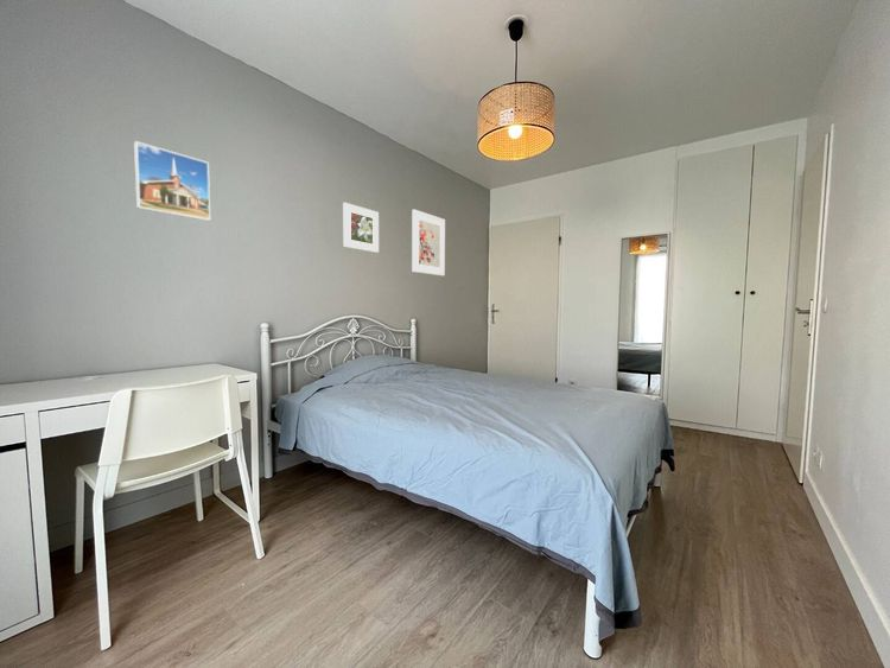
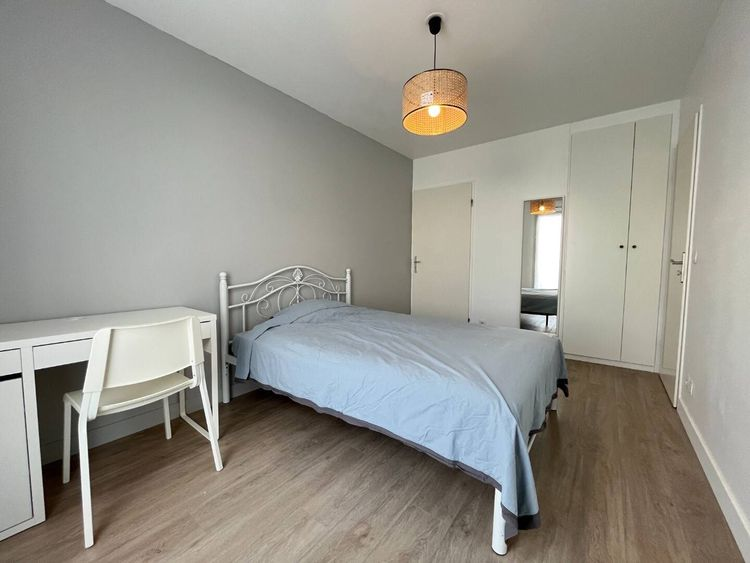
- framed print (361, 228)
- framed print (428, 243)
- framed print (174, 184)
